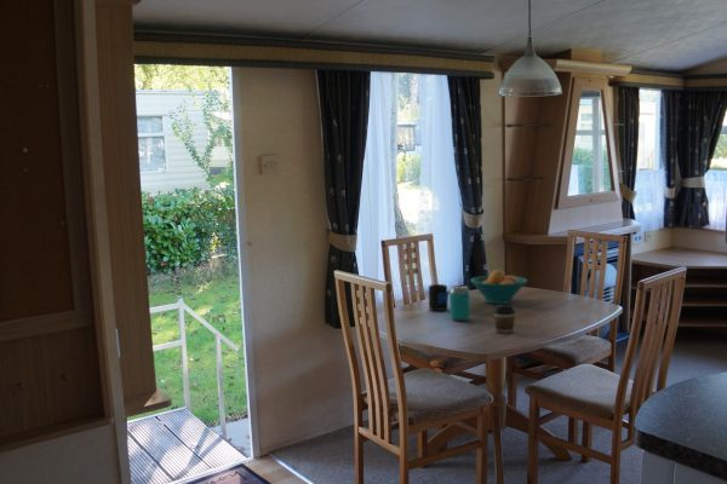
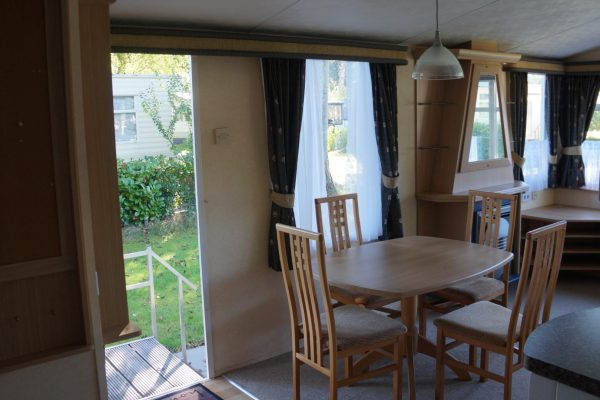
- fruit bowl (498, 286)
- coffee cup (504, 317)
- beverage can (459, 302)
- mug (440, 296)
